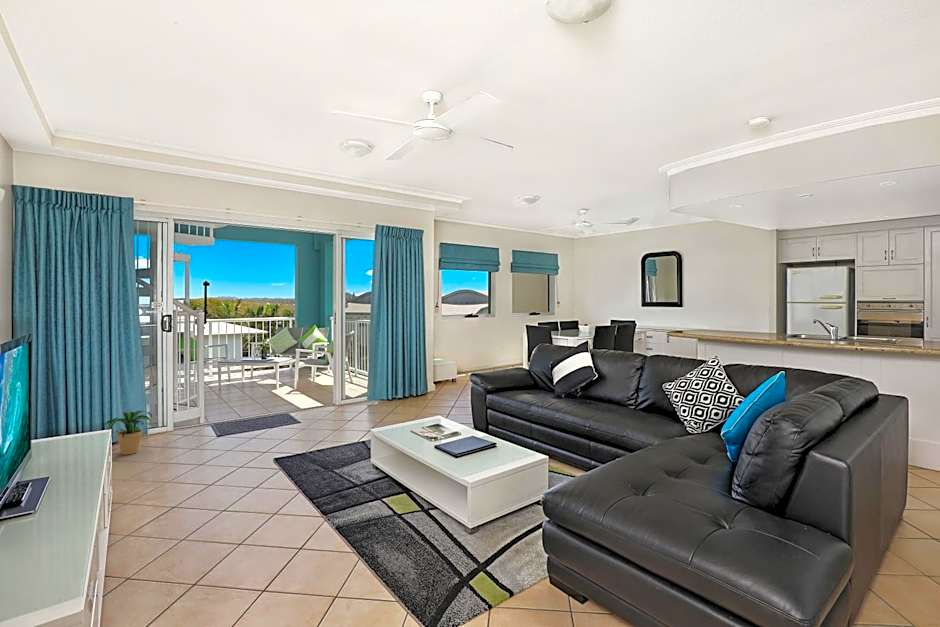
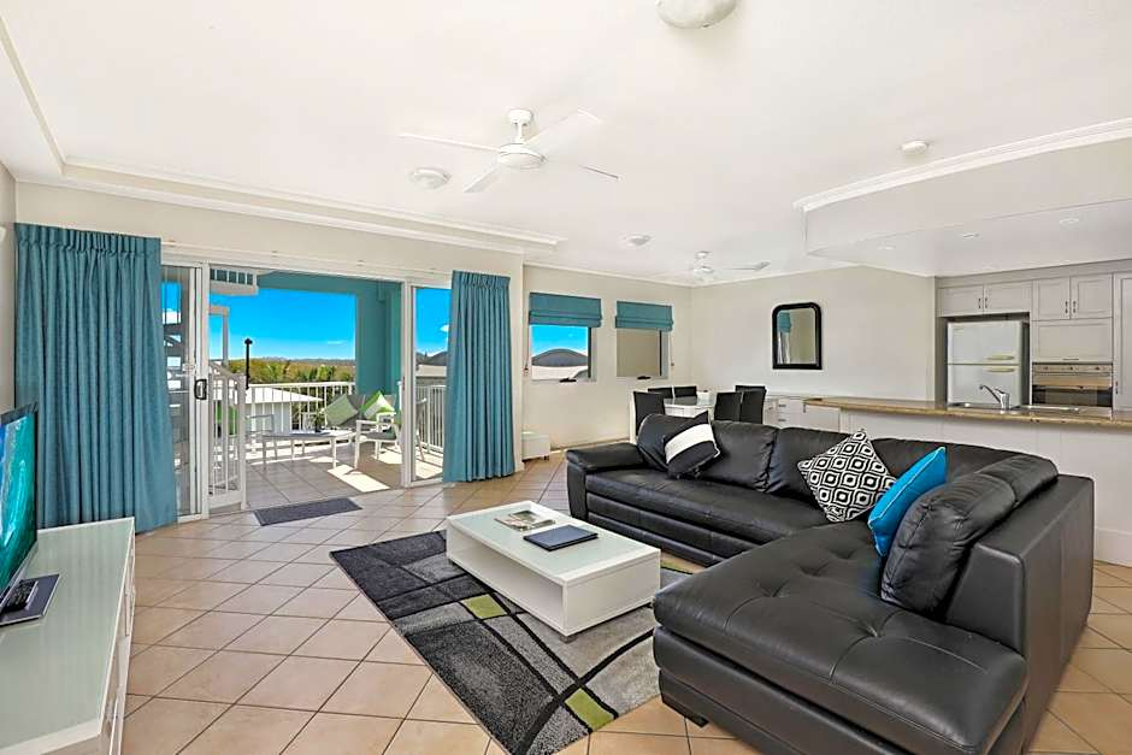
- potted plant (129, 432)
